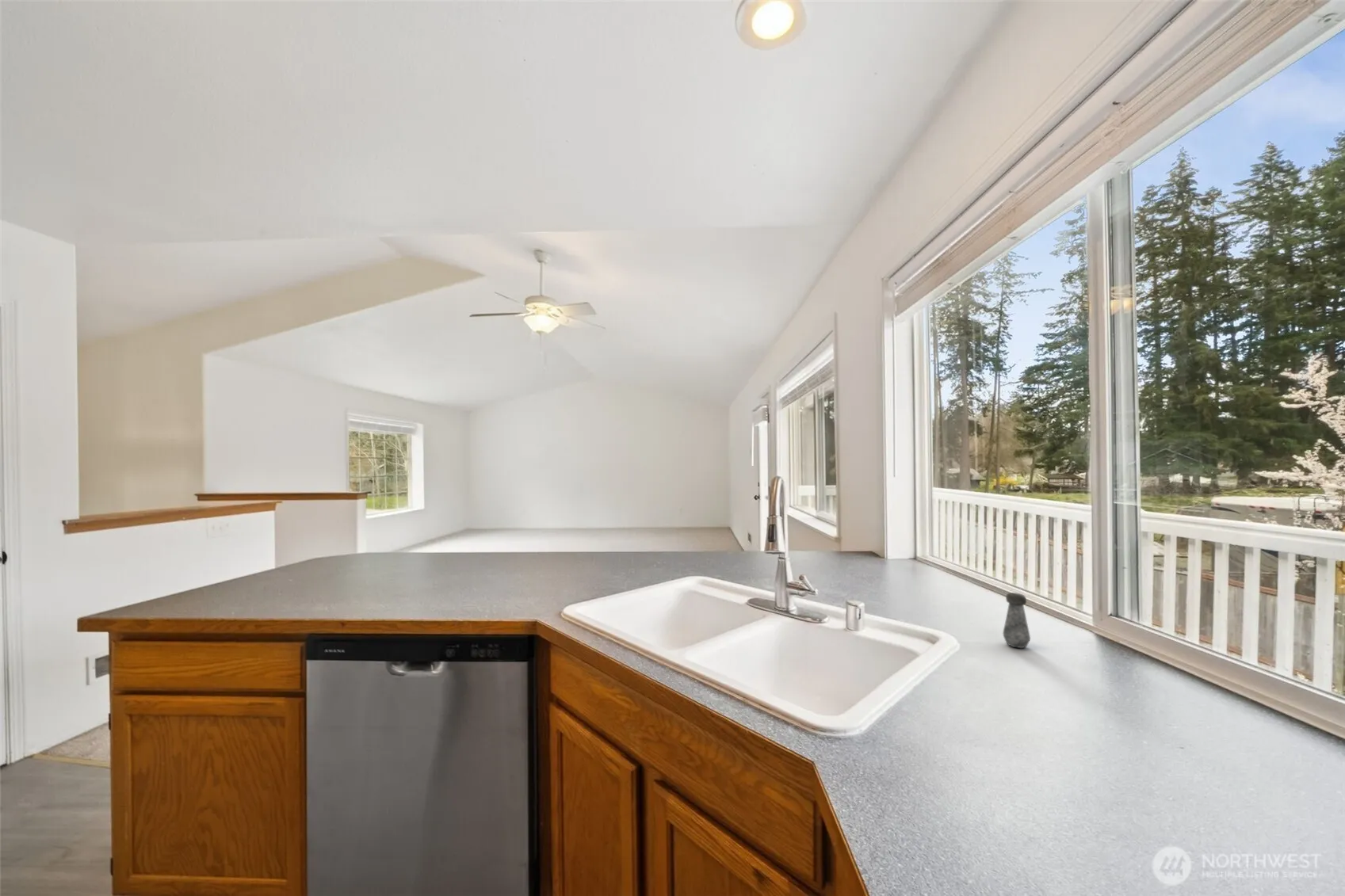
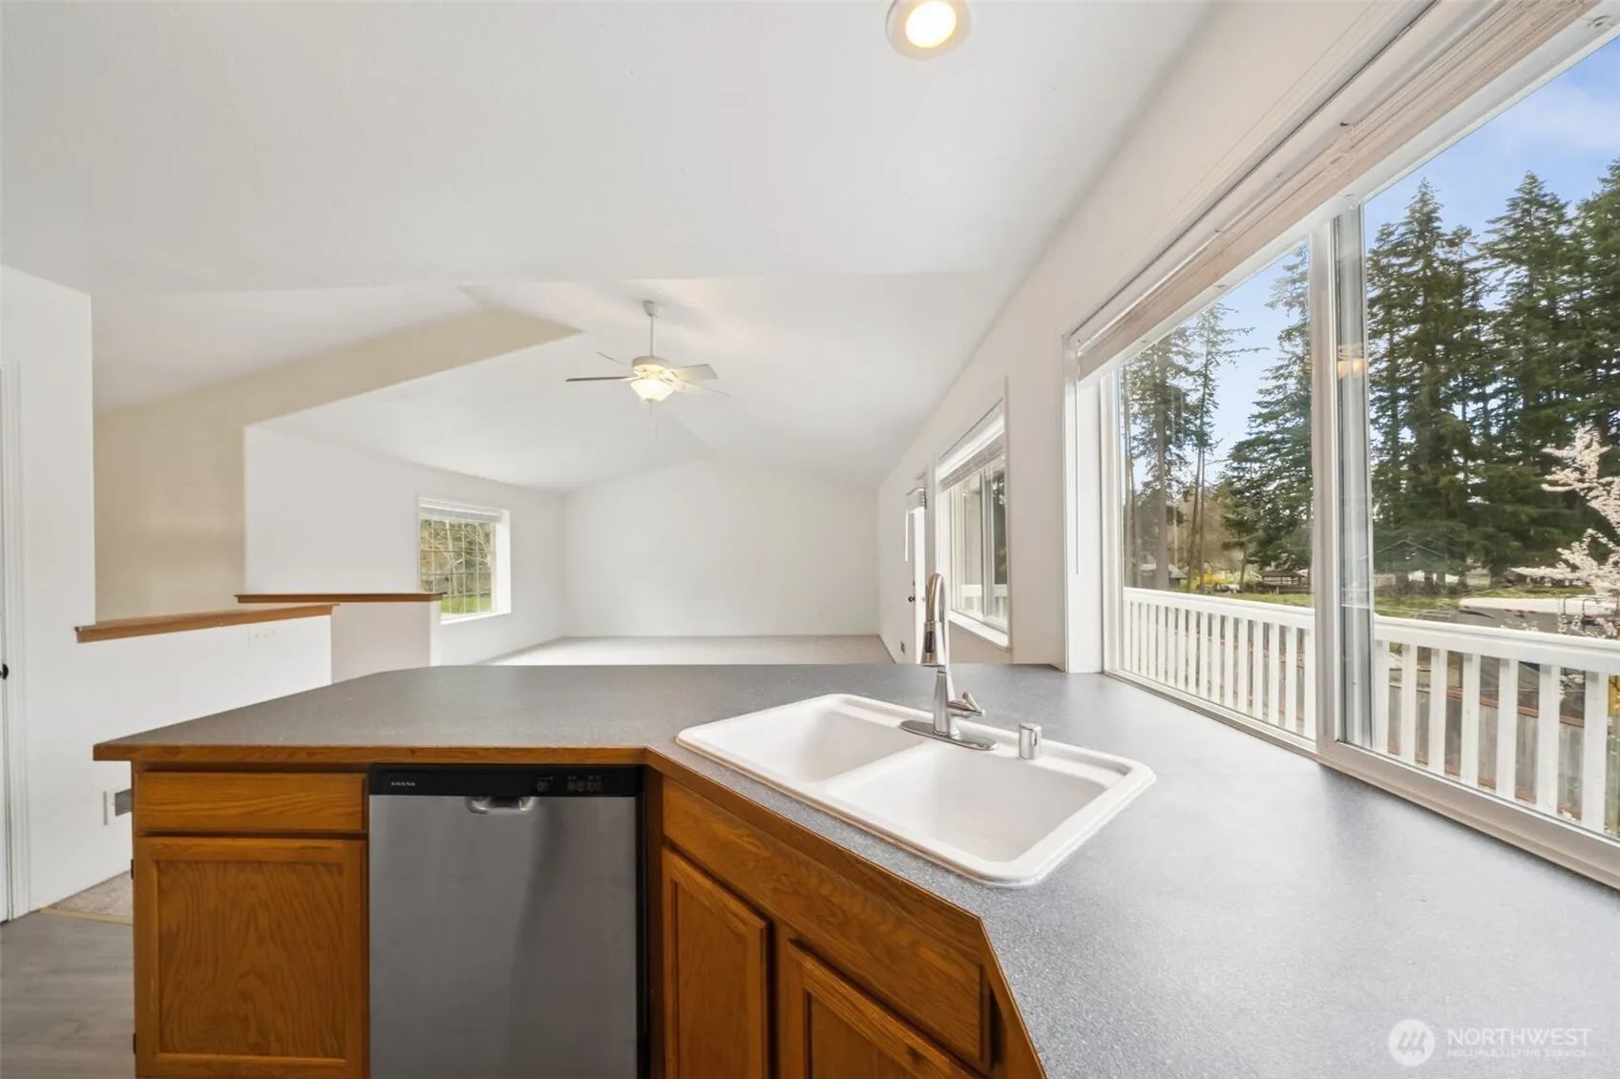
- salt shaker (1016, 619)
